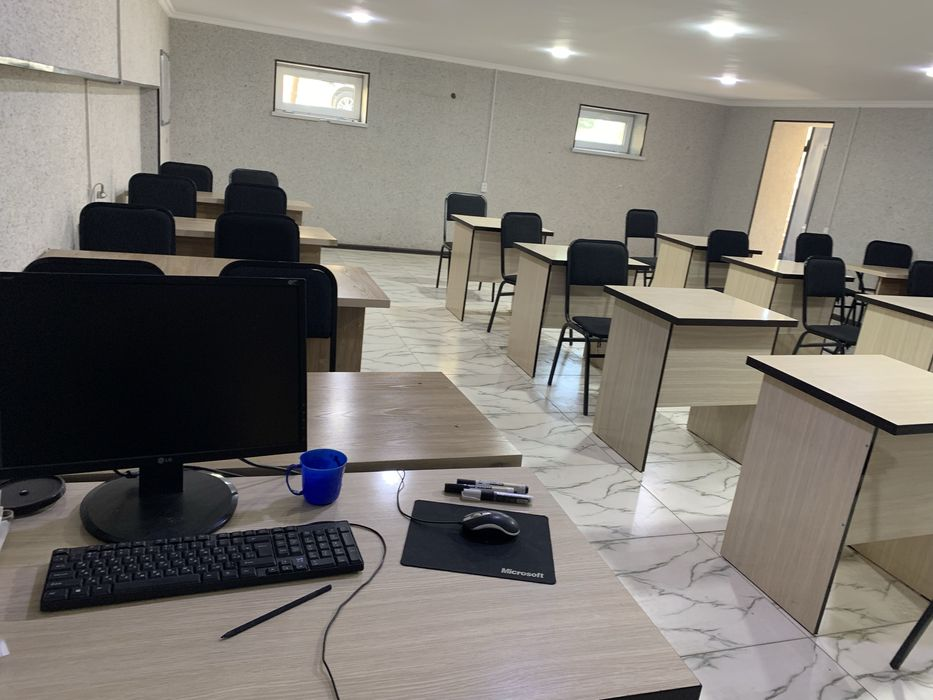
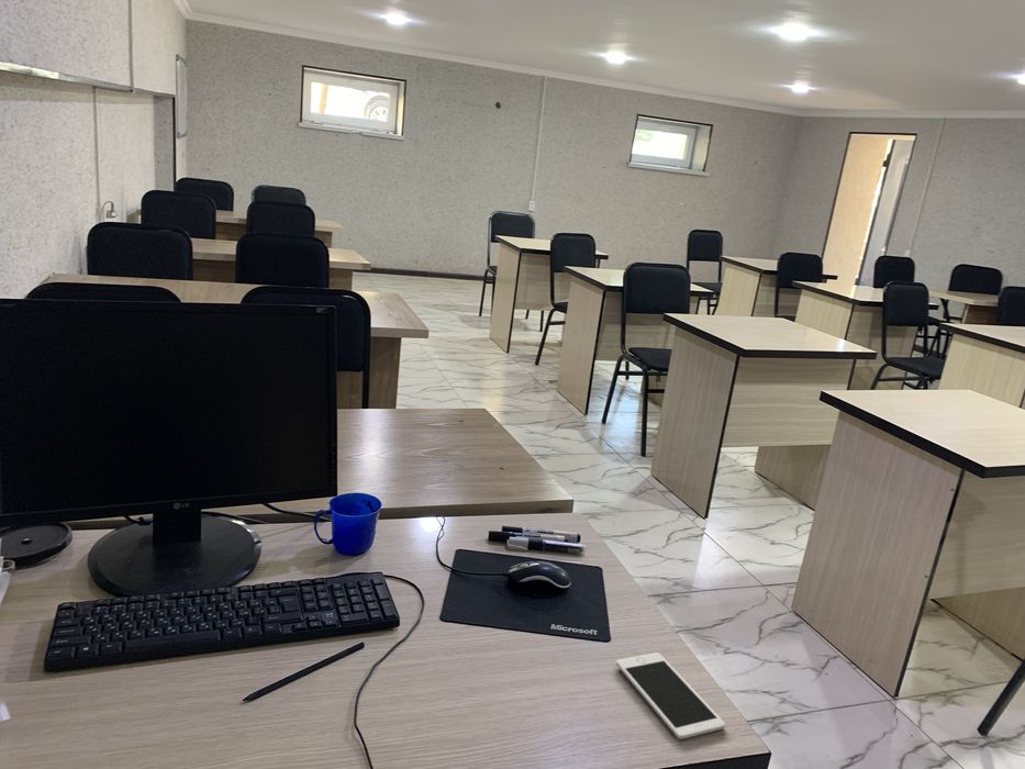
+ cell phone (667, 692)
